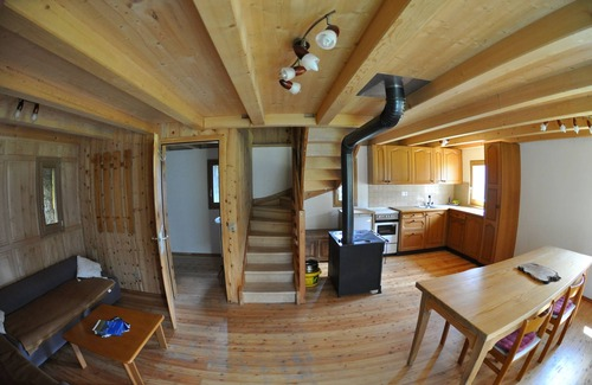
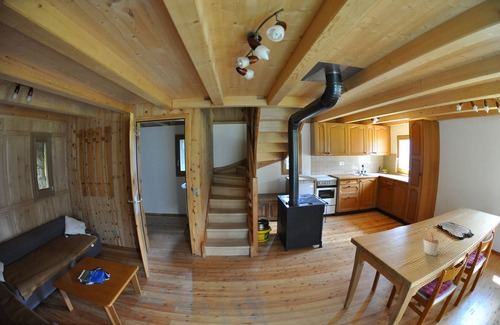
+ utensil holder (434, 244)
